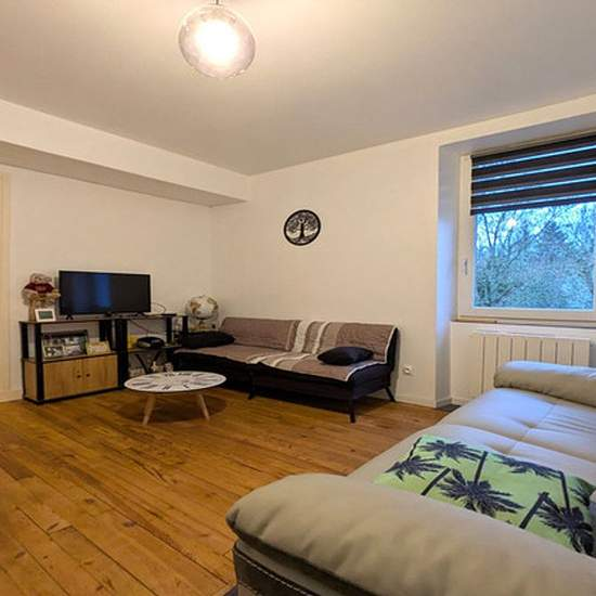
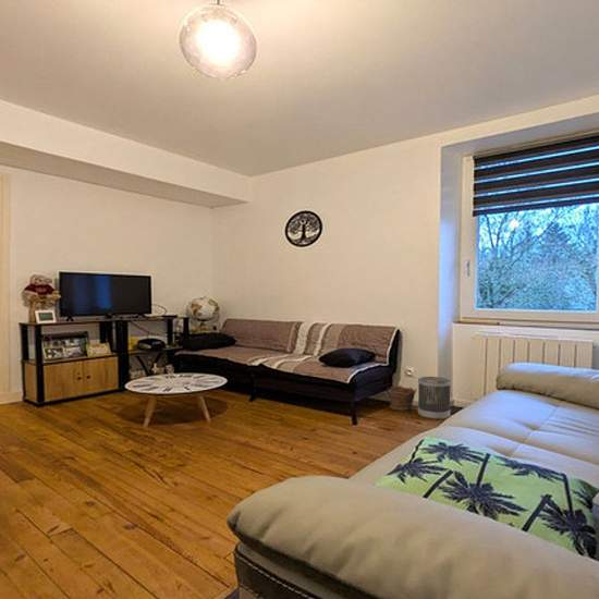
+ wastebasket (433, 396)
+ clay pot (401, 393)
